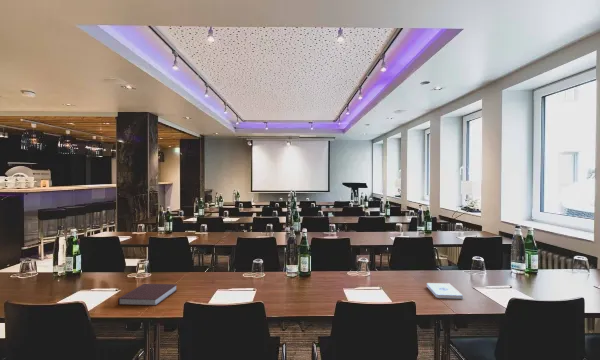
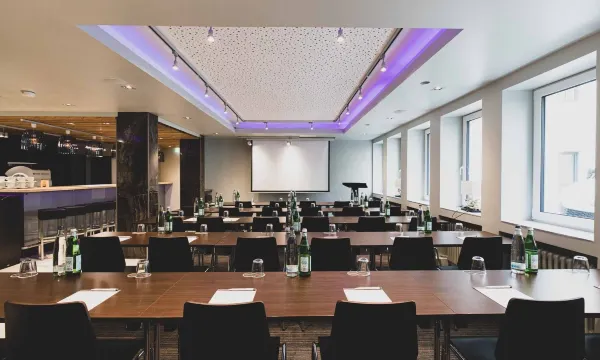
- notepad (443, 290)
- notebook (149, 293)
